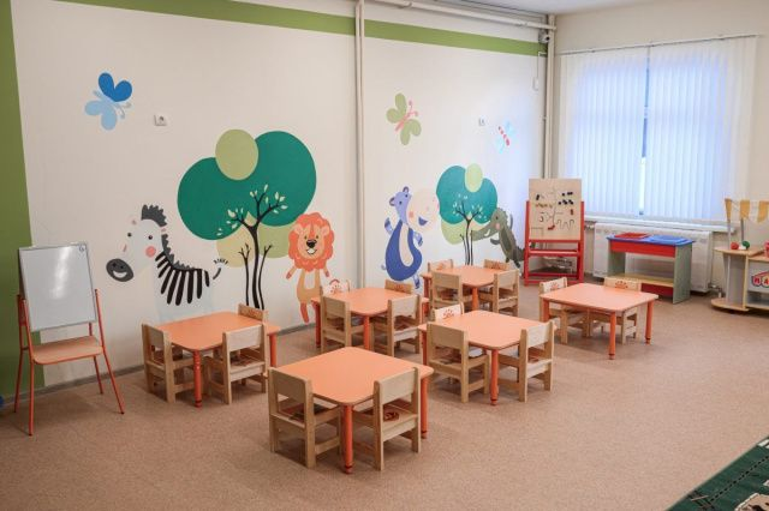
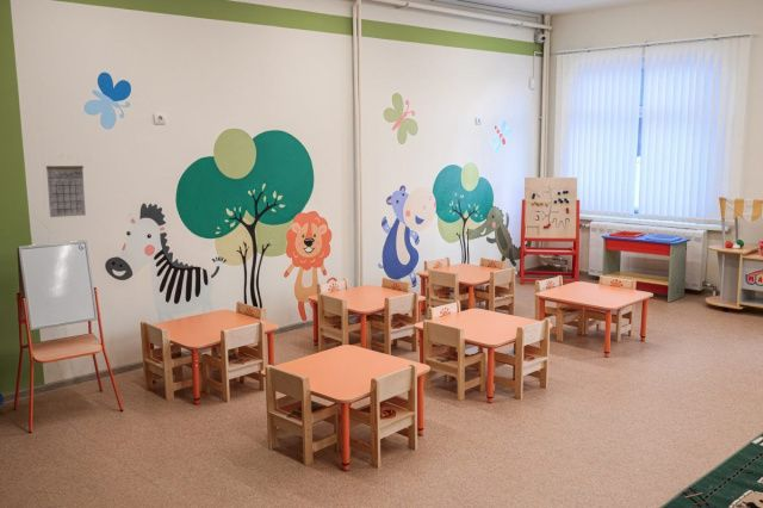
+ calendar (66, 185)
